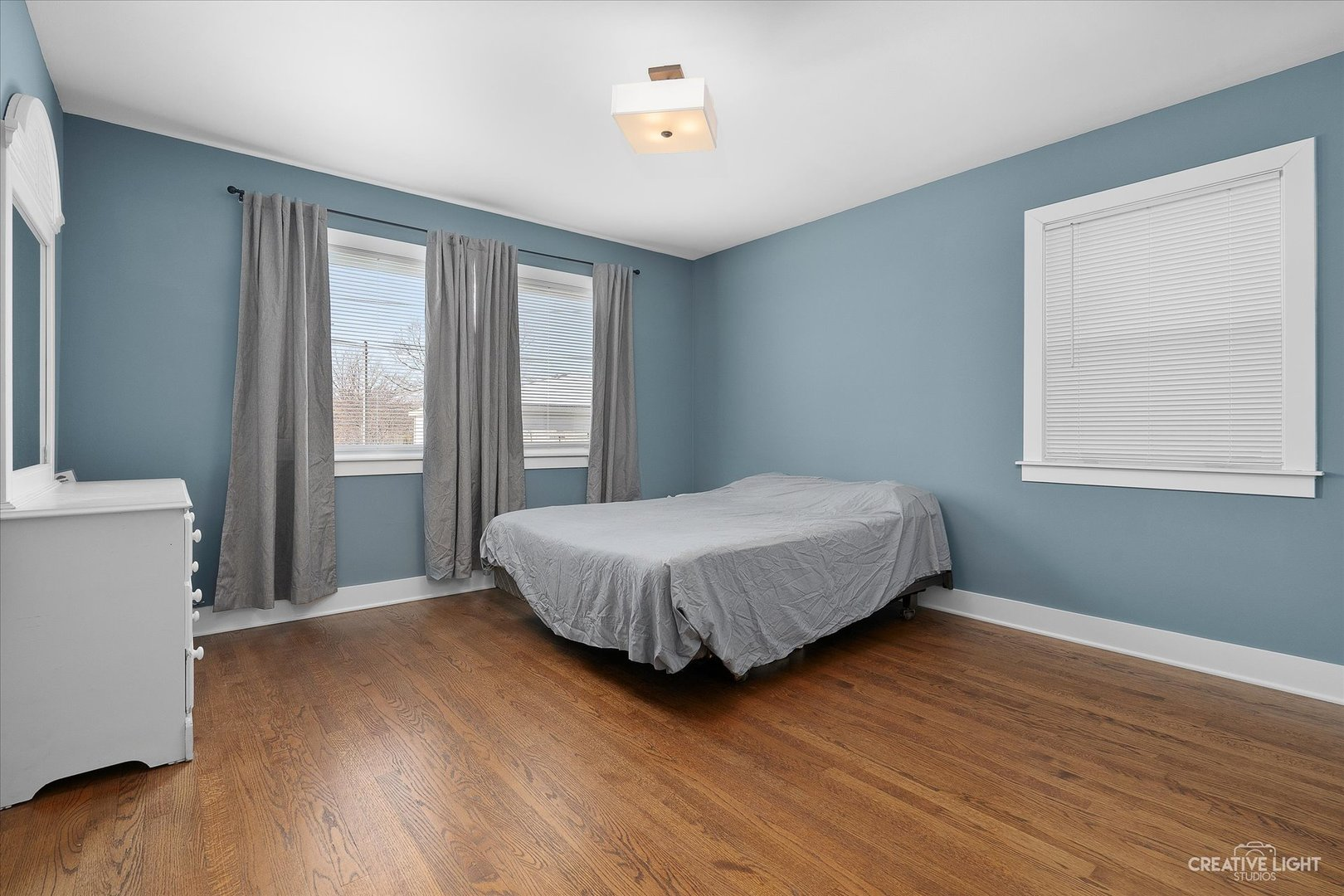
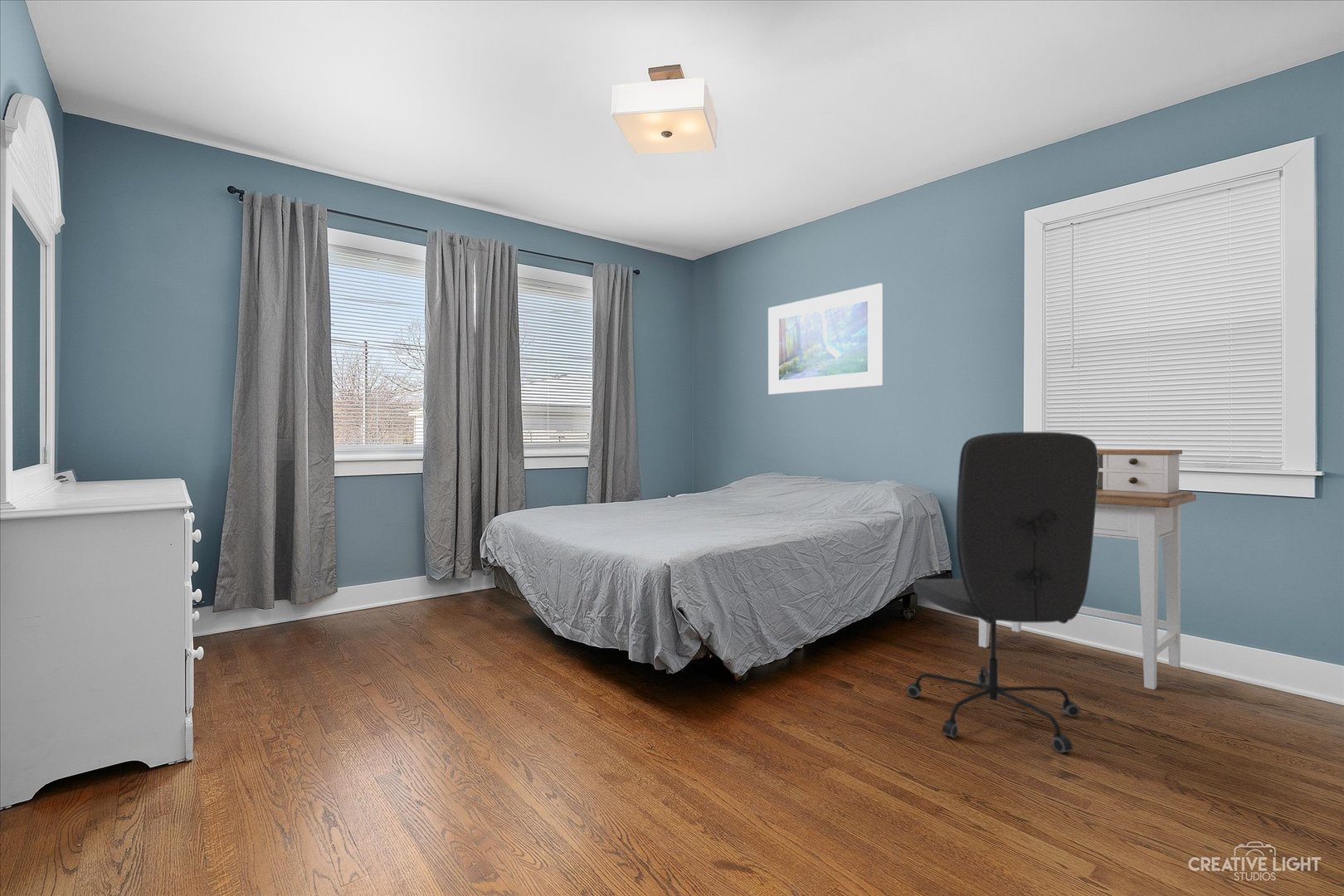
+ office chair (994, 575)
+ desk (1093, 535)
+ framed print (821, 343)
